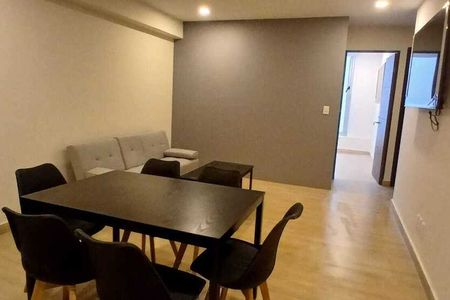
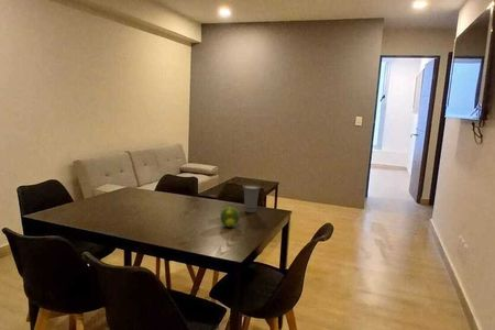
+ cup (251, 198)
+ fruit (229, 217)
